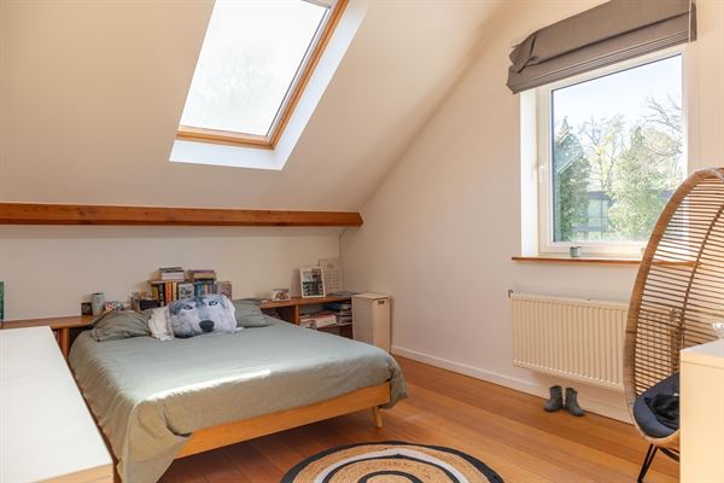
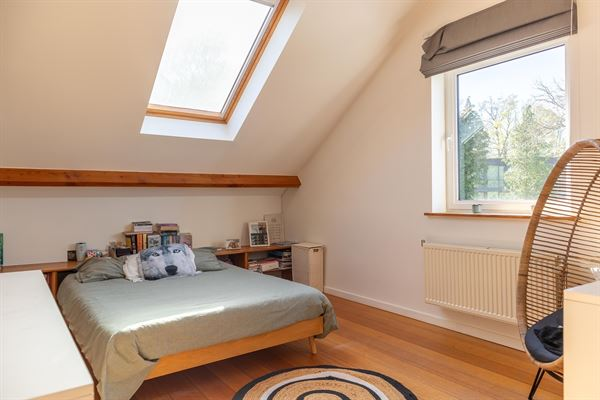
- boots (561, 398)
